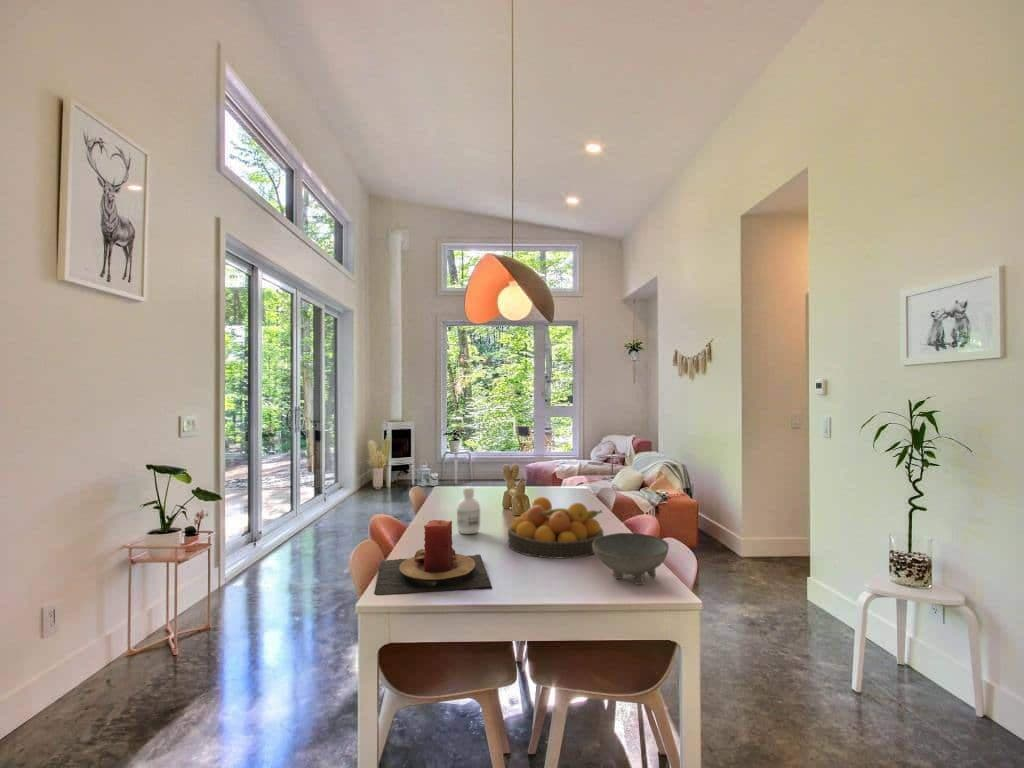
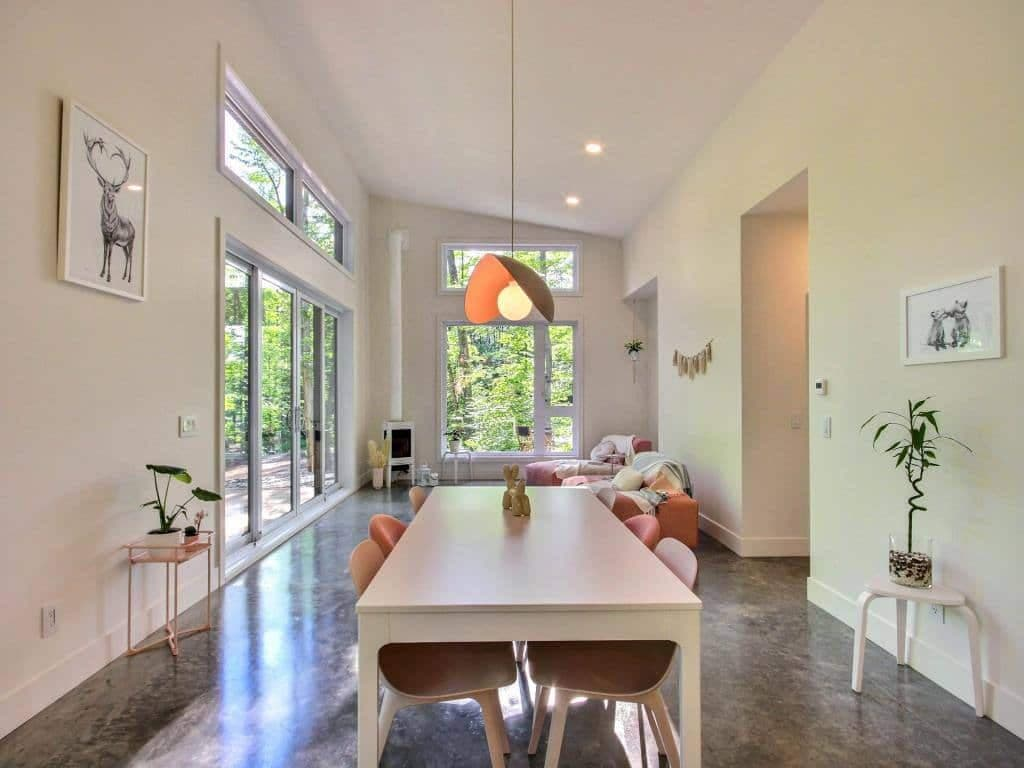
- bowl (630, 559)
- bottle (468, 509)
- candle (432, 547)
- fruit bowl (555, 522)
